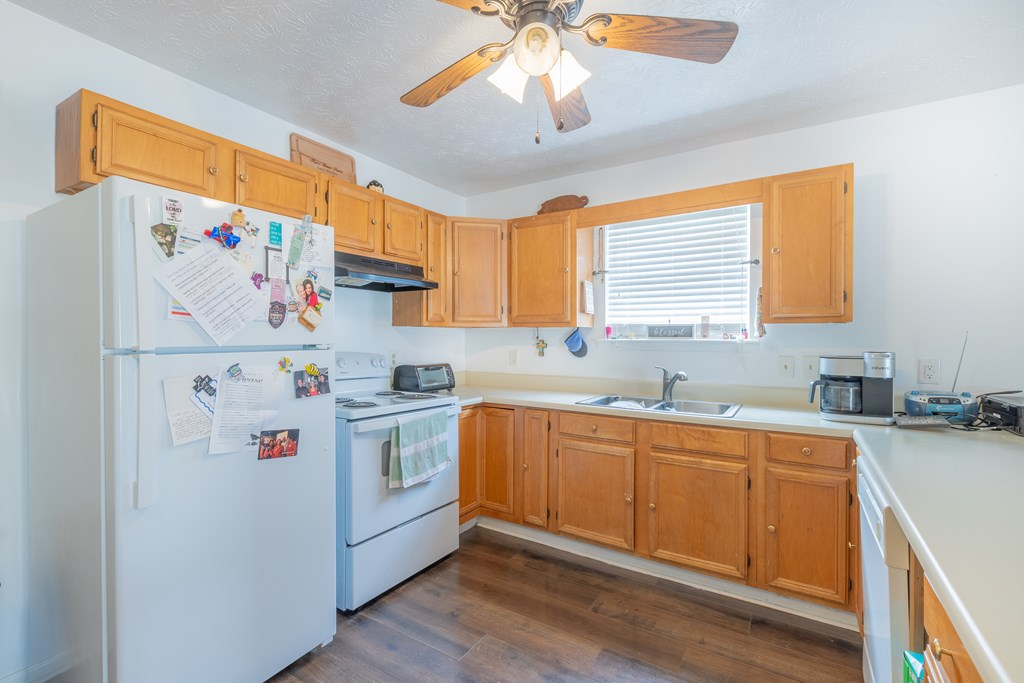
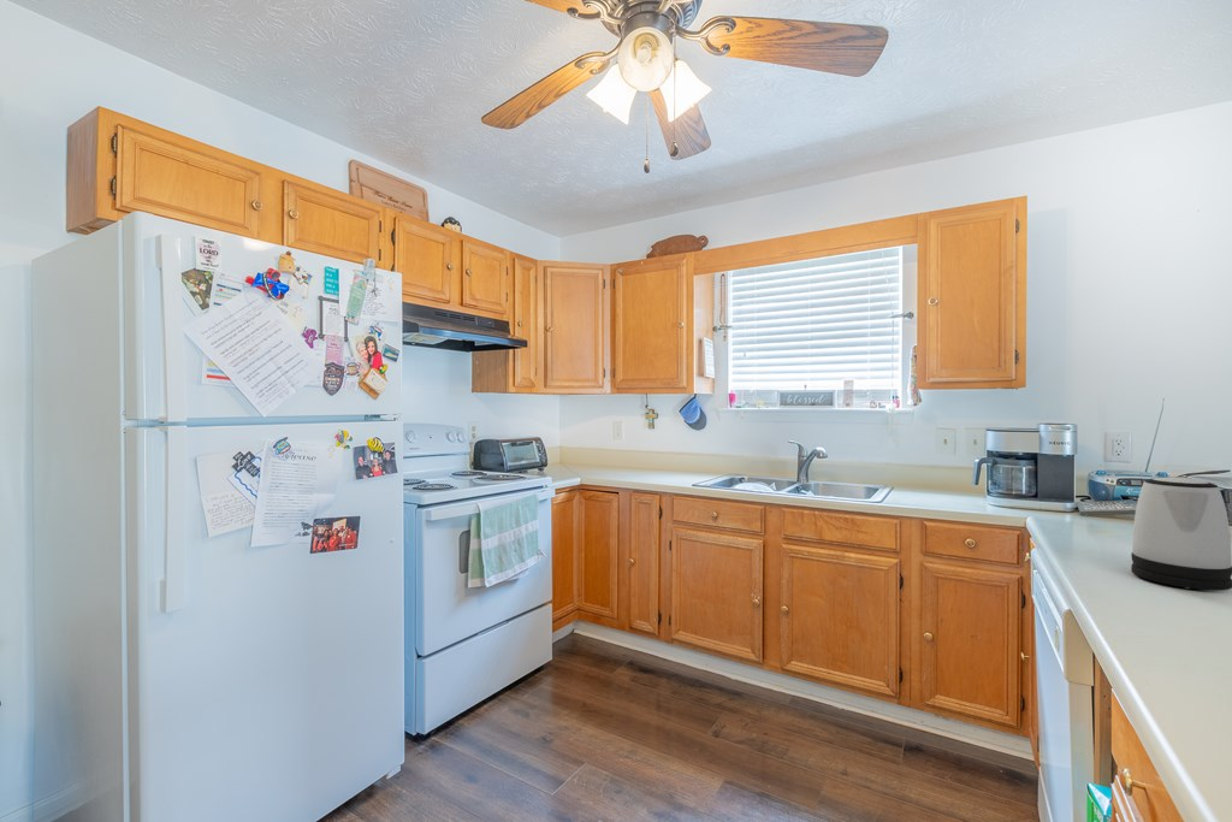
+ kettle (1177, 526)
